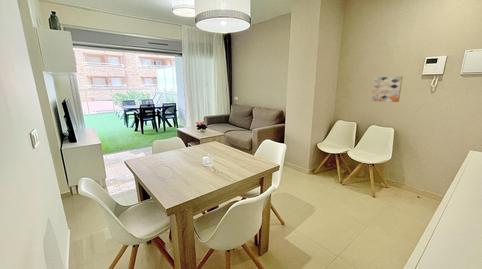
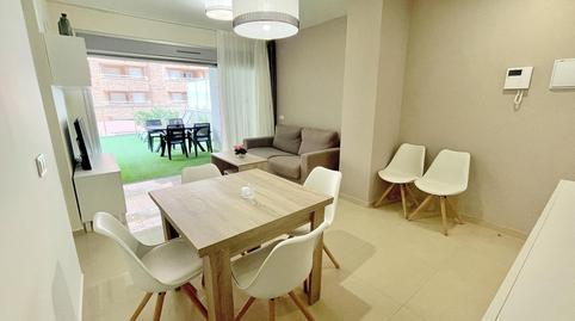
- wall art (386, 89)
